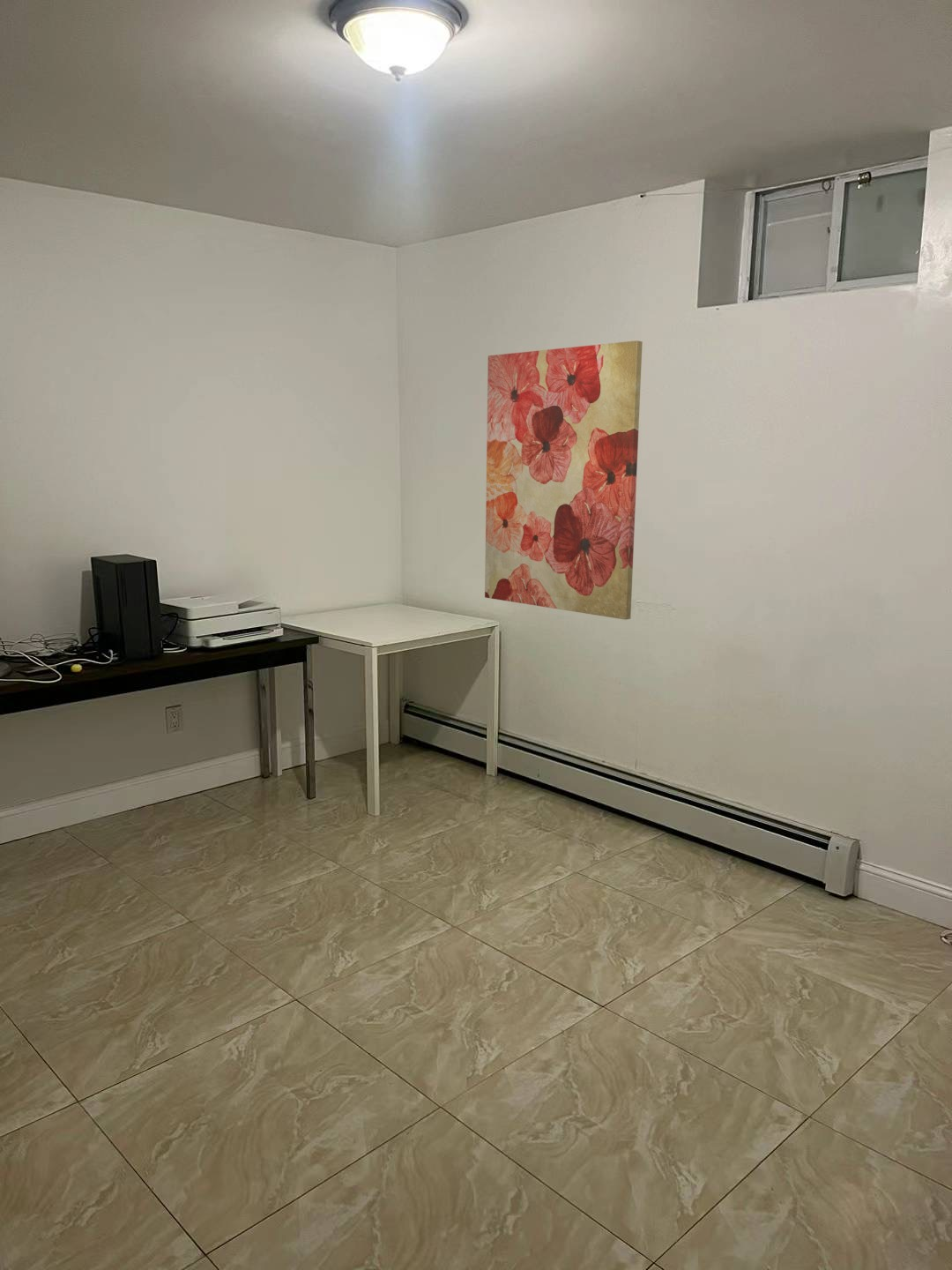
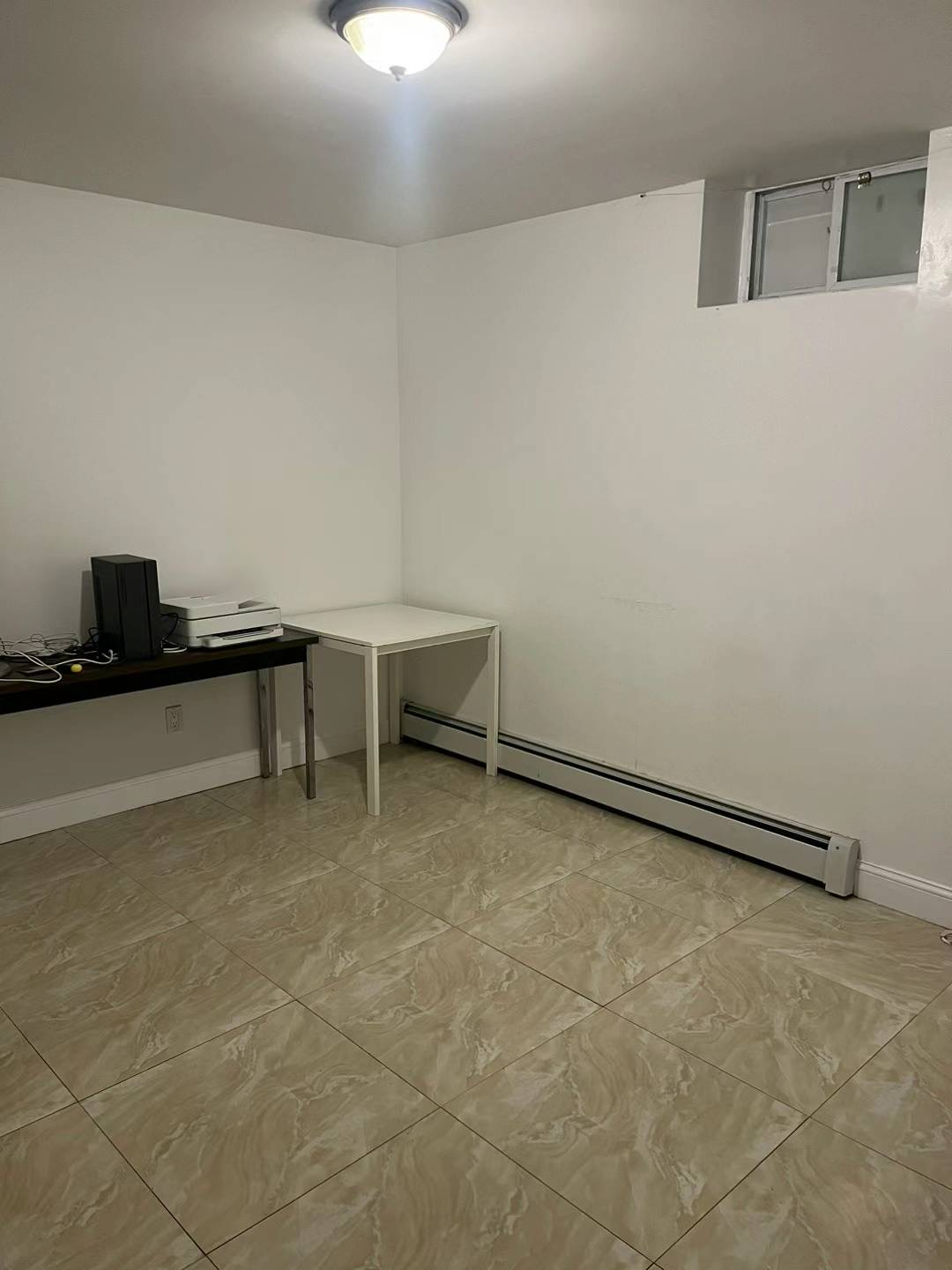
- wall art (555, 481)
